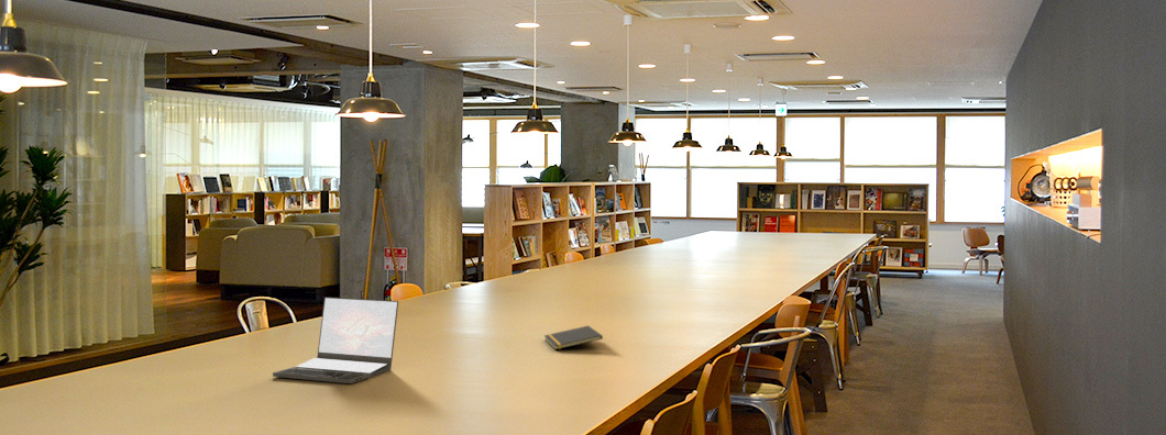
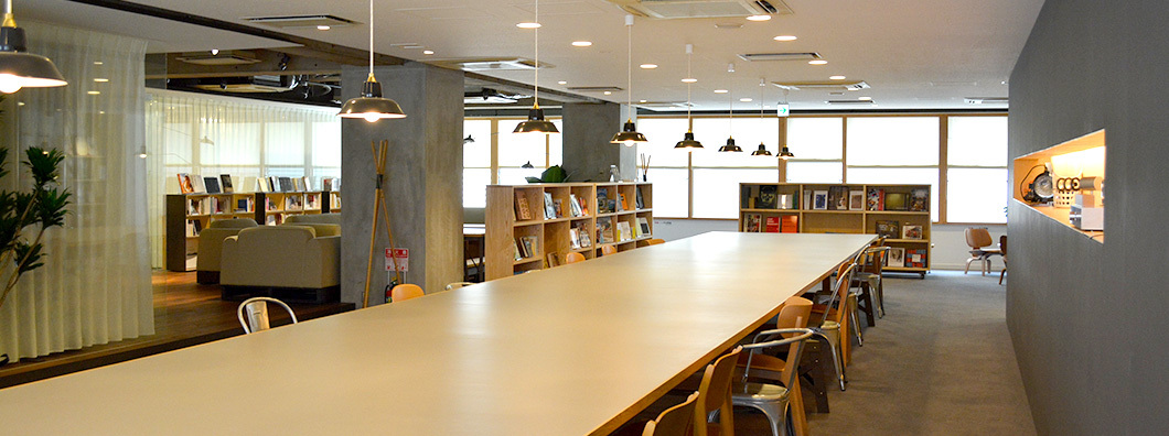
- laptop (337, 337)
- notepad (572, 337)
